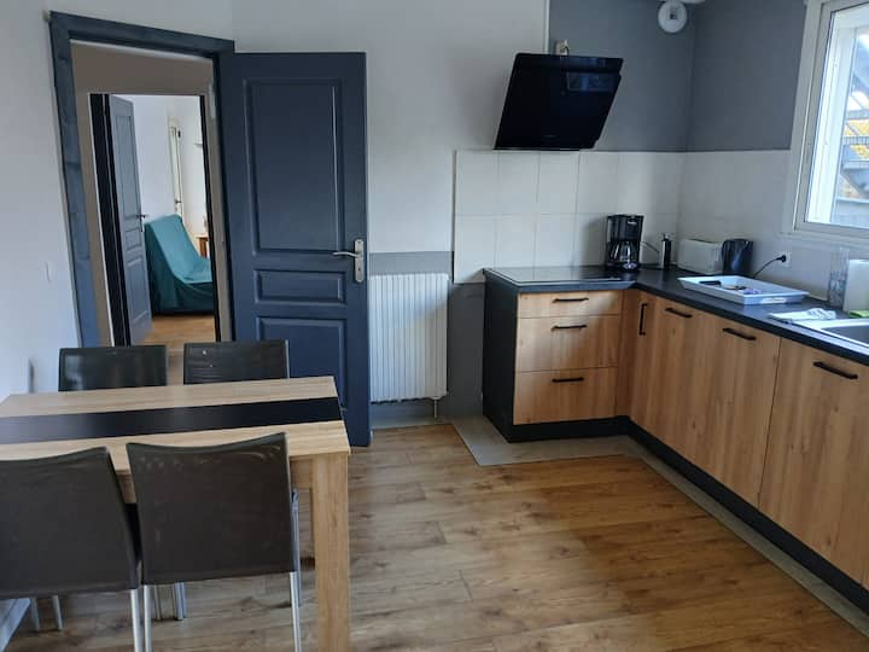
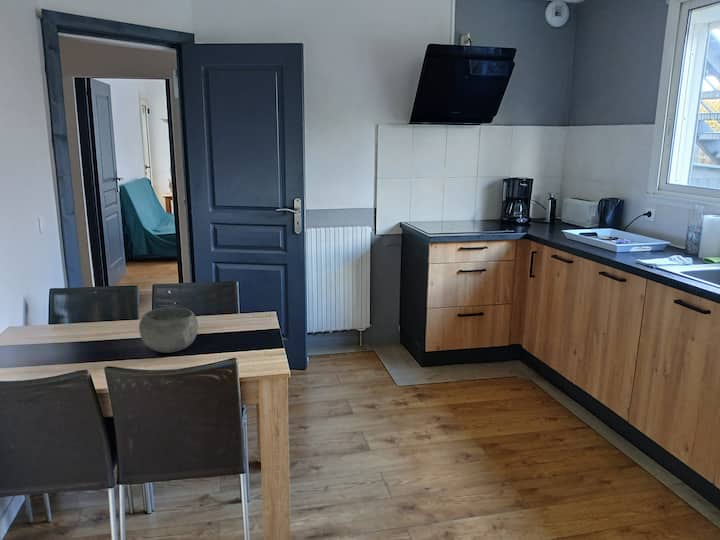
+ bowl (169, 331)
